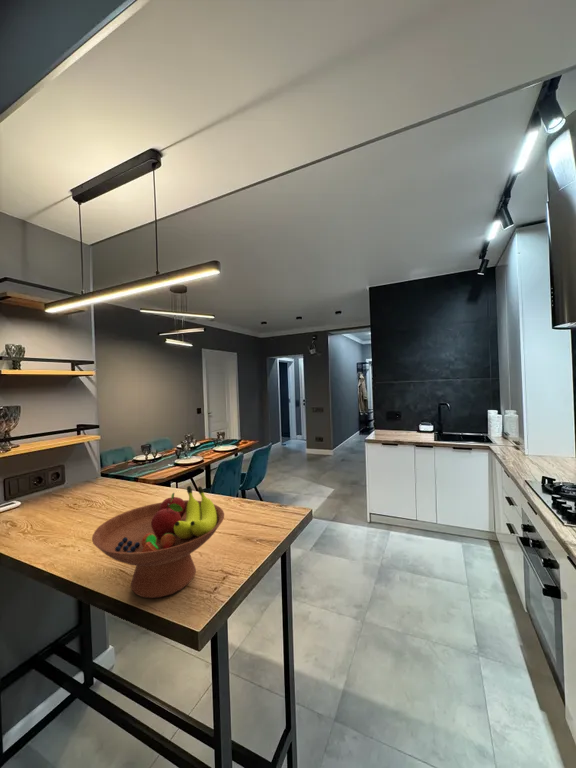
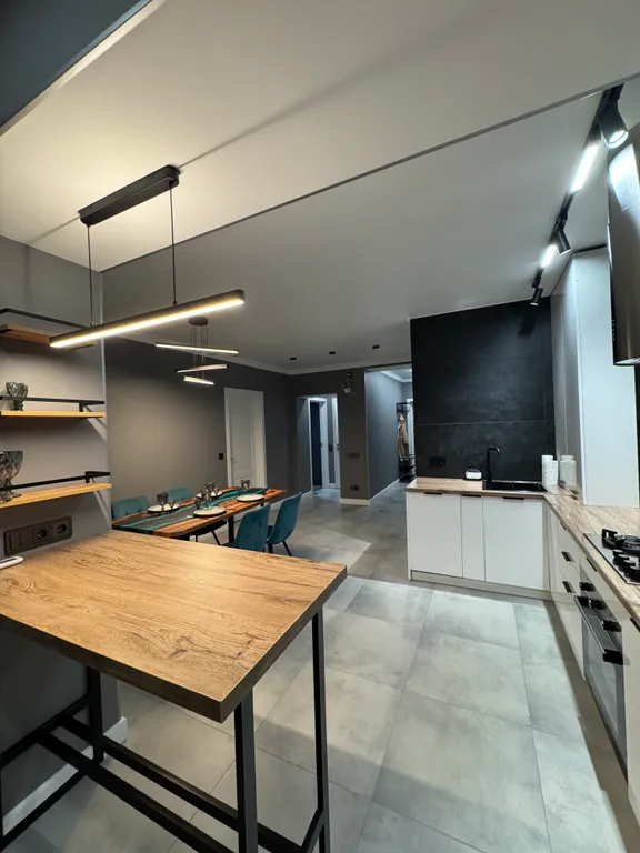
- fruit bowl (163, 539)
